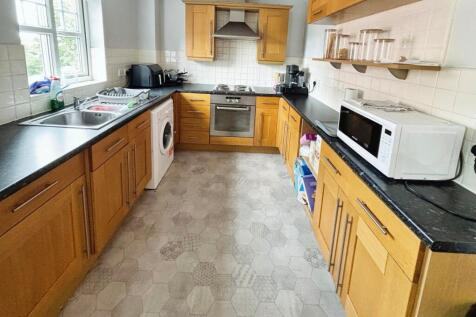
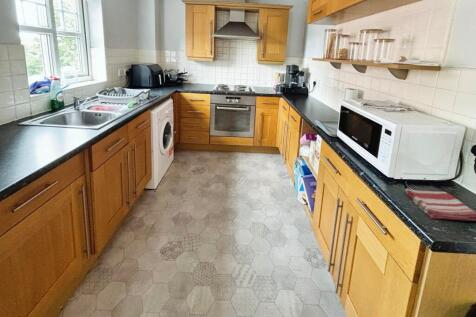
+ dish towel (440, 202)
